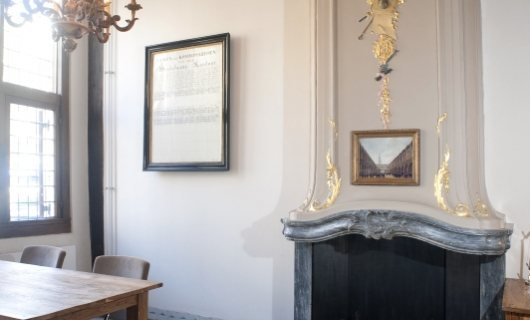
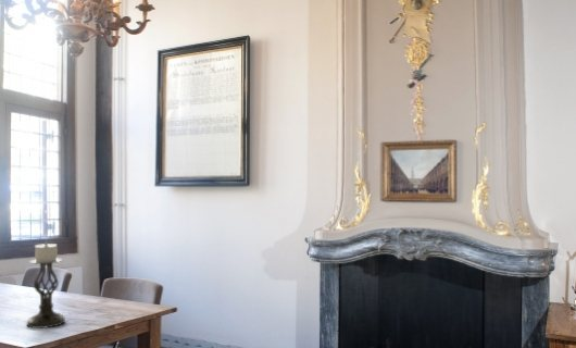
+ candle holder (46, 283)
